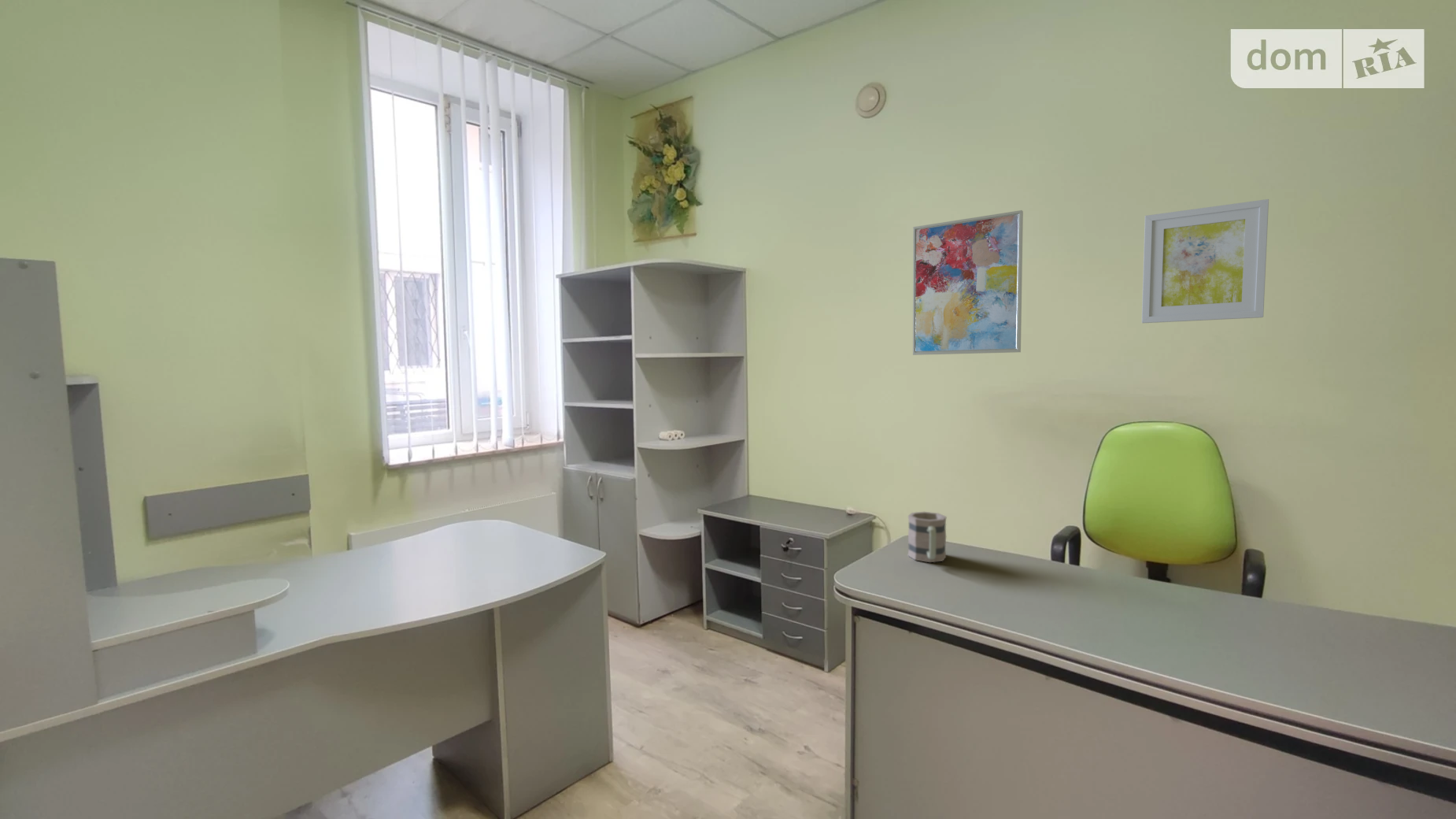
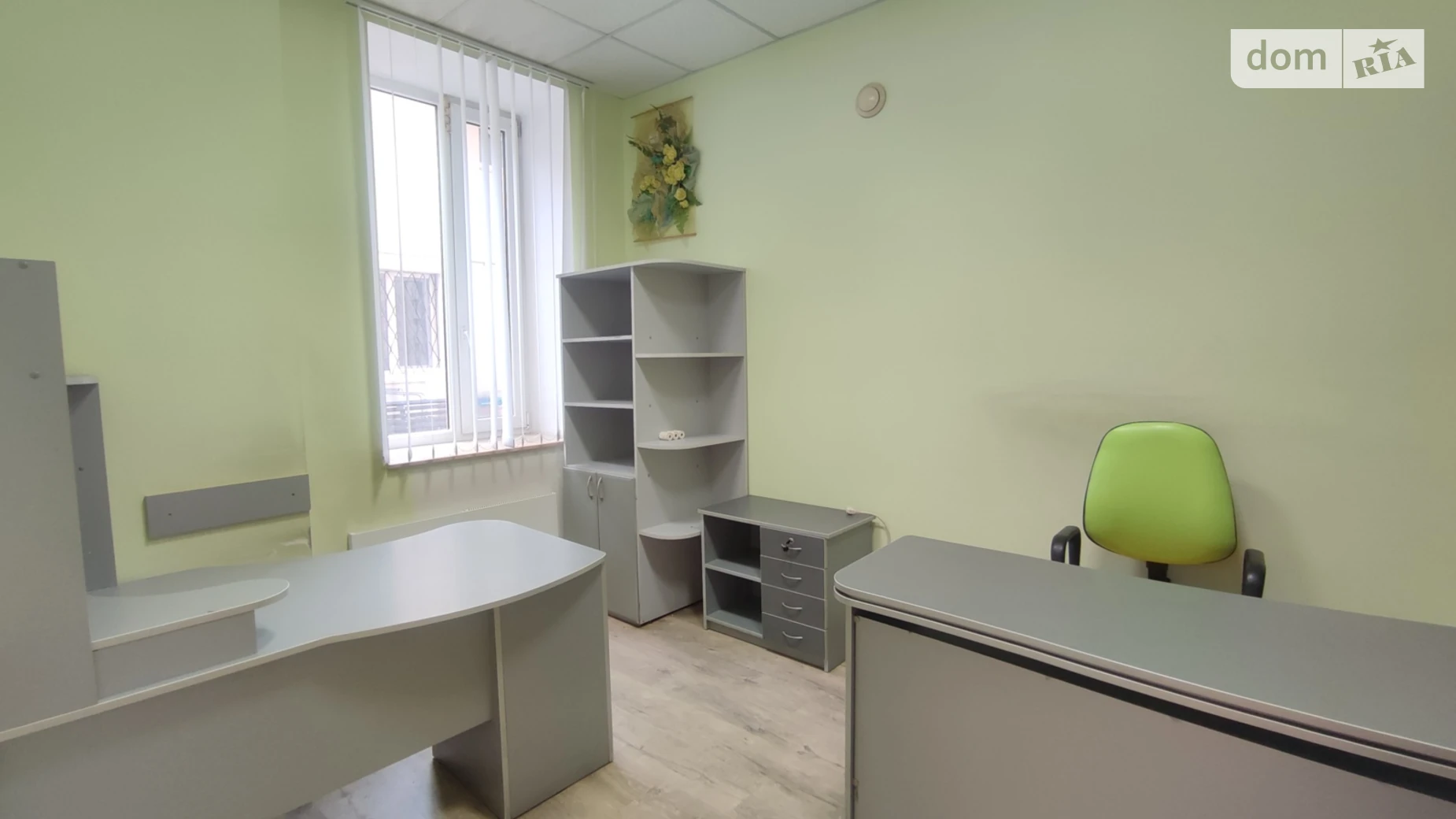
- wall art (964, 287)
- wall art (1201, 265)
- mug (928, 539)
